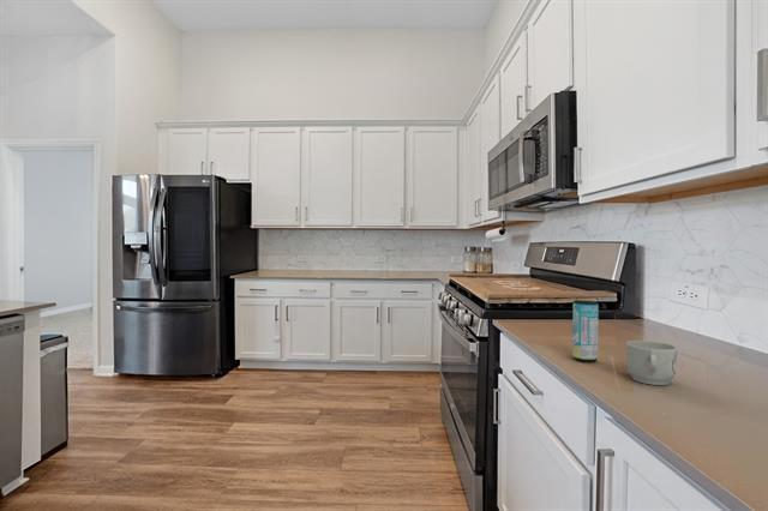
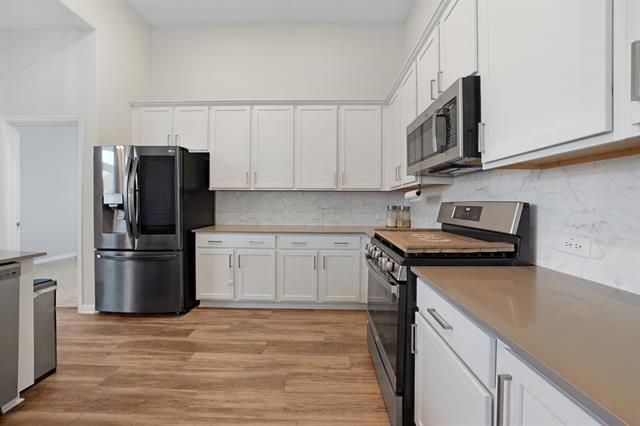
- beverage can (584, 330)
- mug (650, 363)
